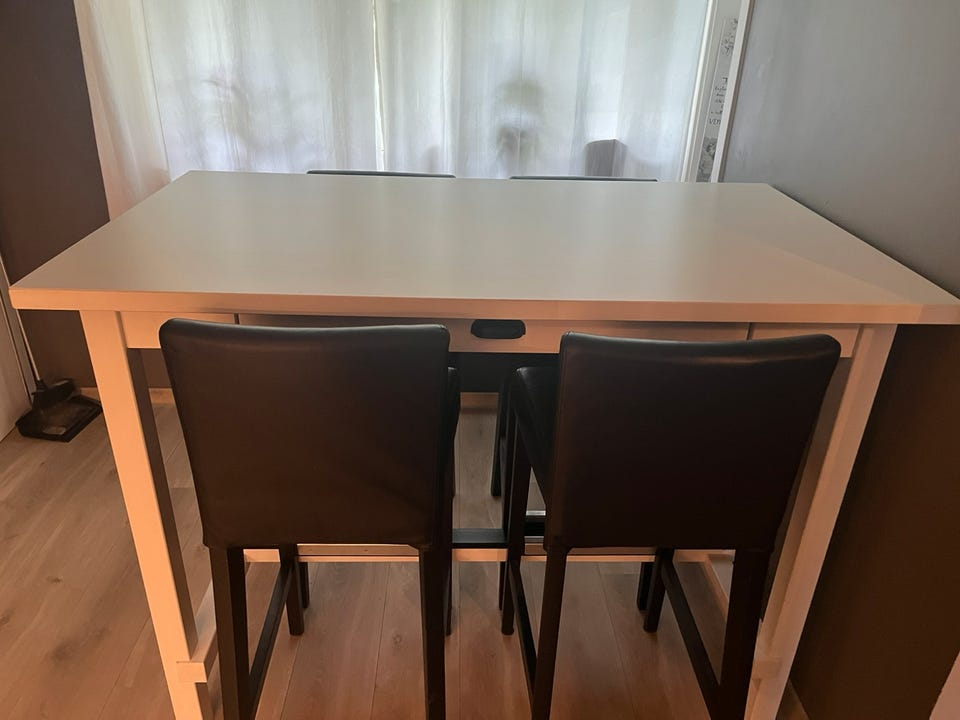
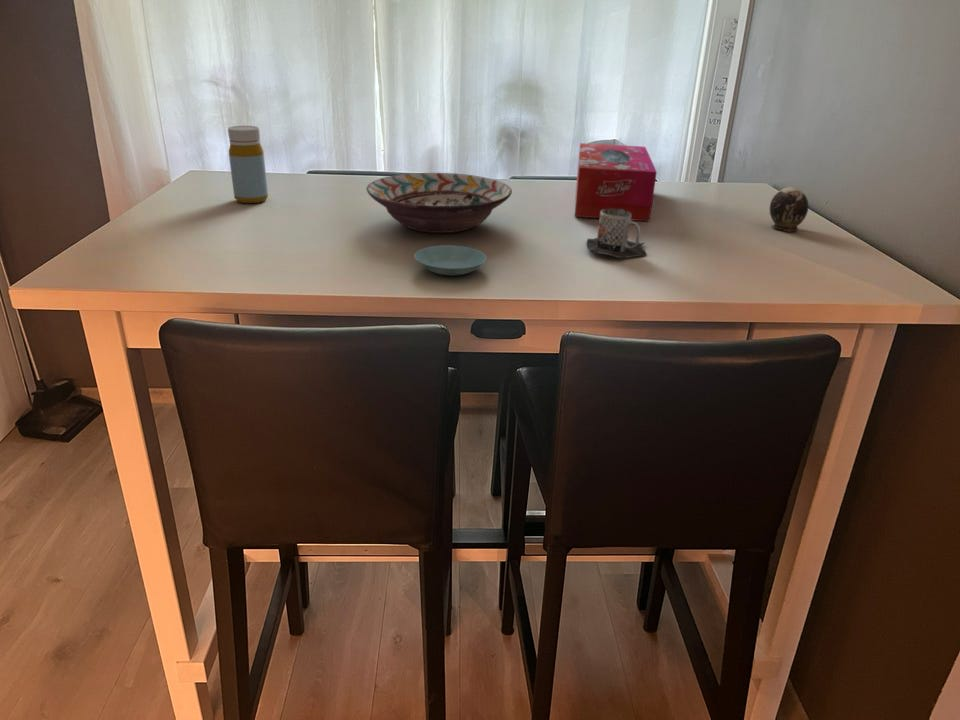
+ decorative egg (788, 207)
+ saucer (450, 262)
+ tissue box (612, 179)
+ decorative bowl (439, 205)
+ mug (617, 231)
+ bottle (247, 164)
